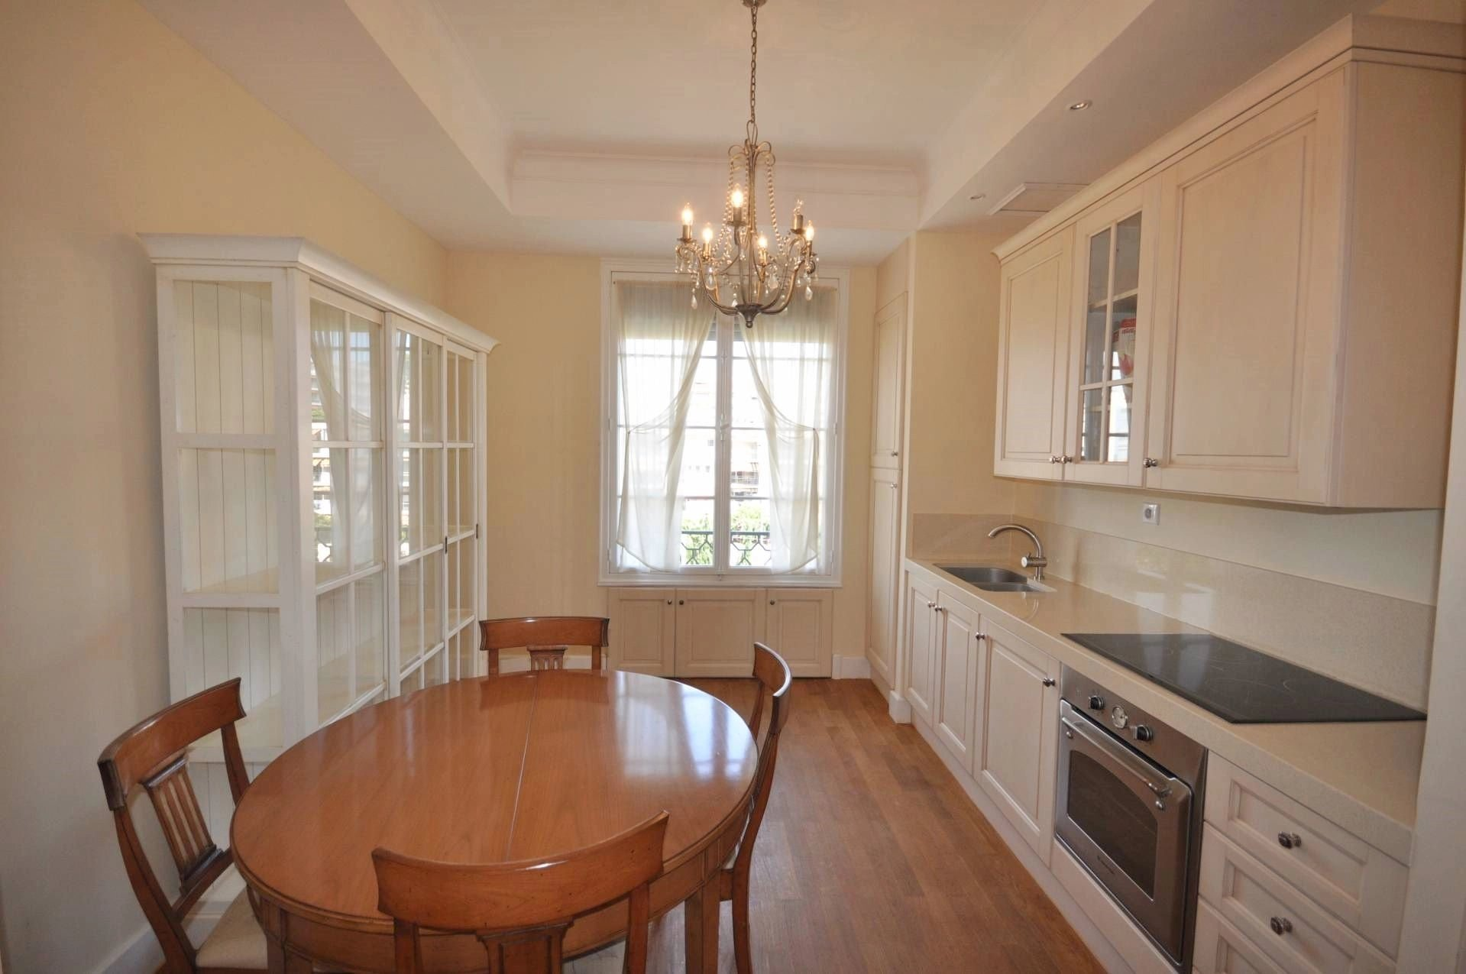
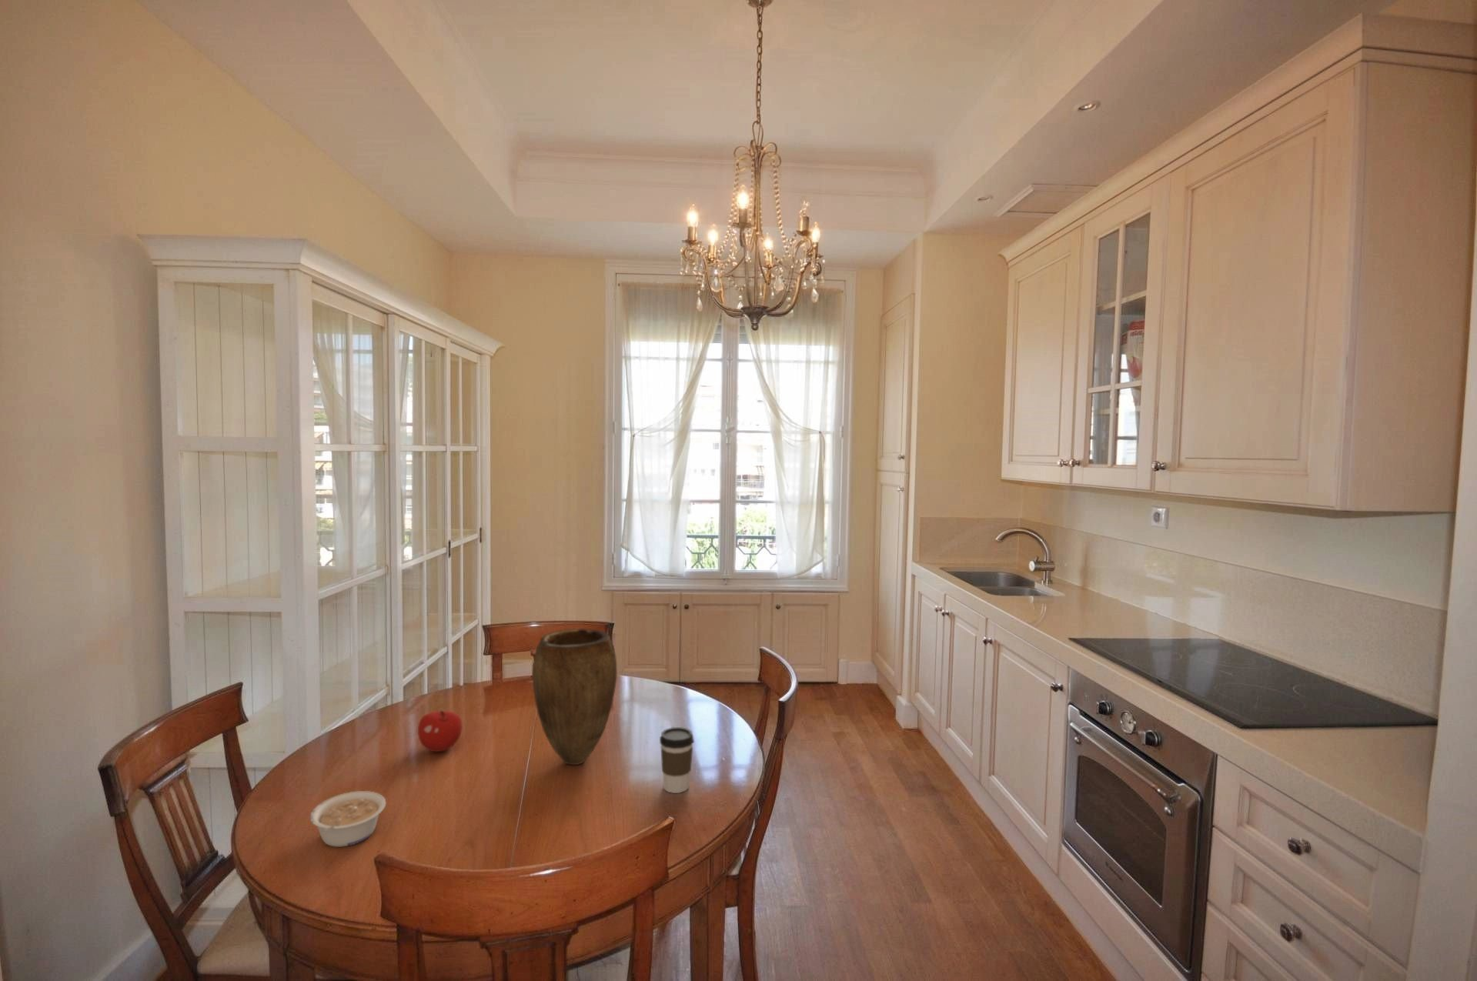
+ coffee cup (676, 760)
+ vase (574, 699)
+ fruit (439, 728)
+ legume (349, 819)
